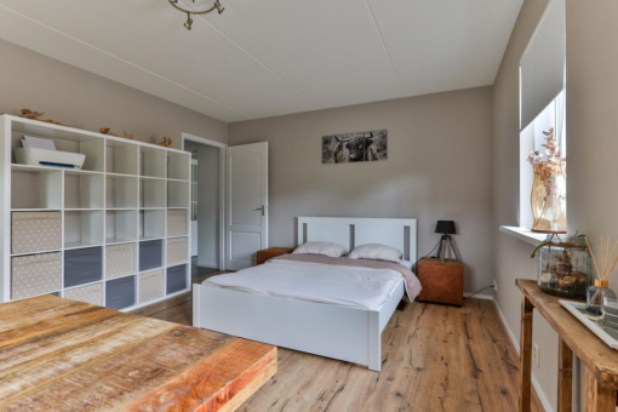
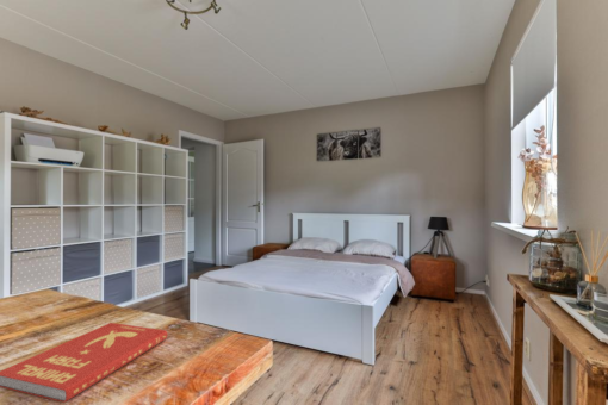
+ book (93, 354)
